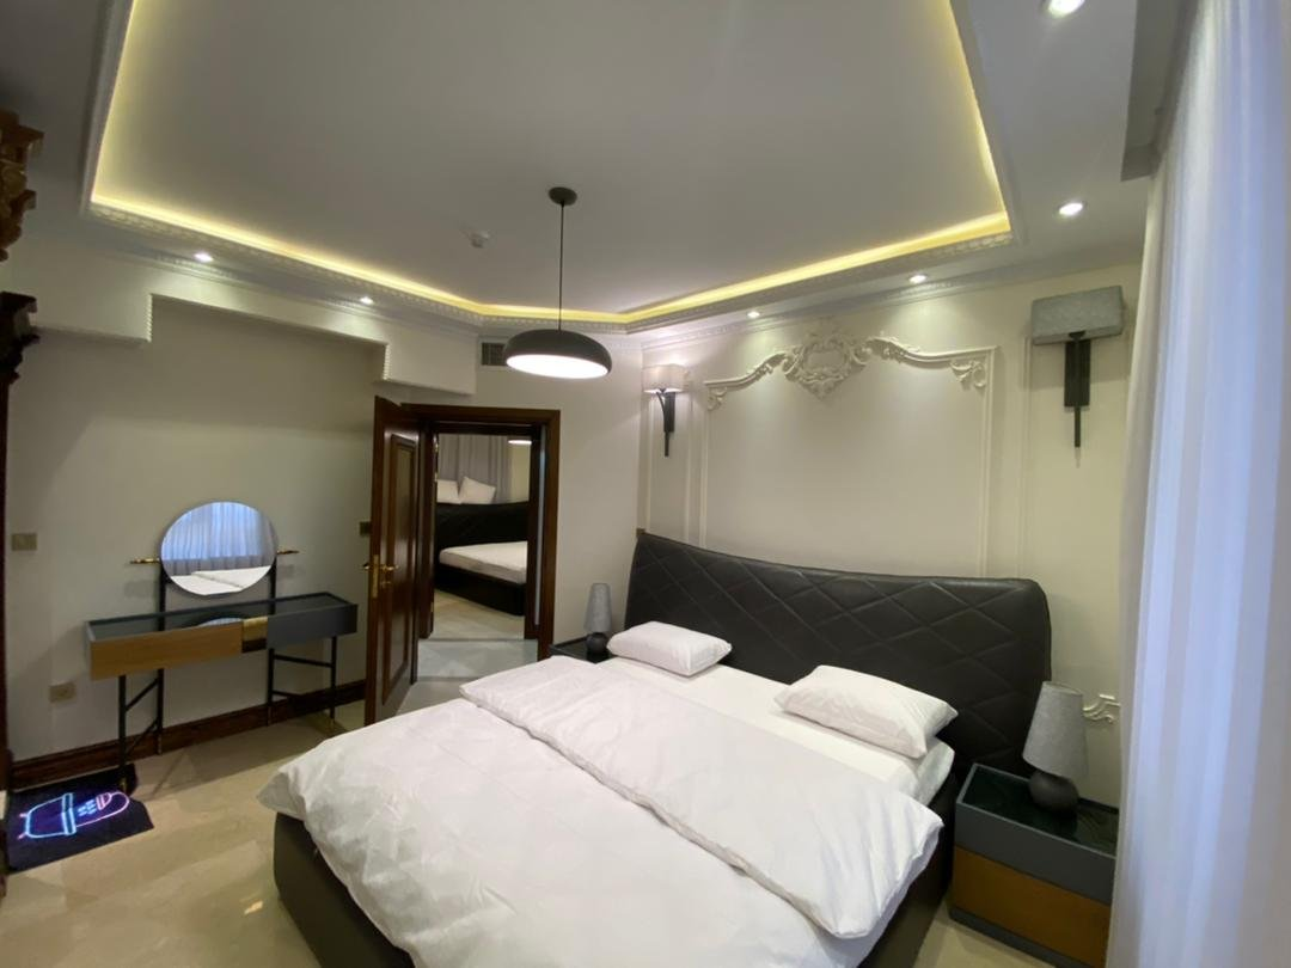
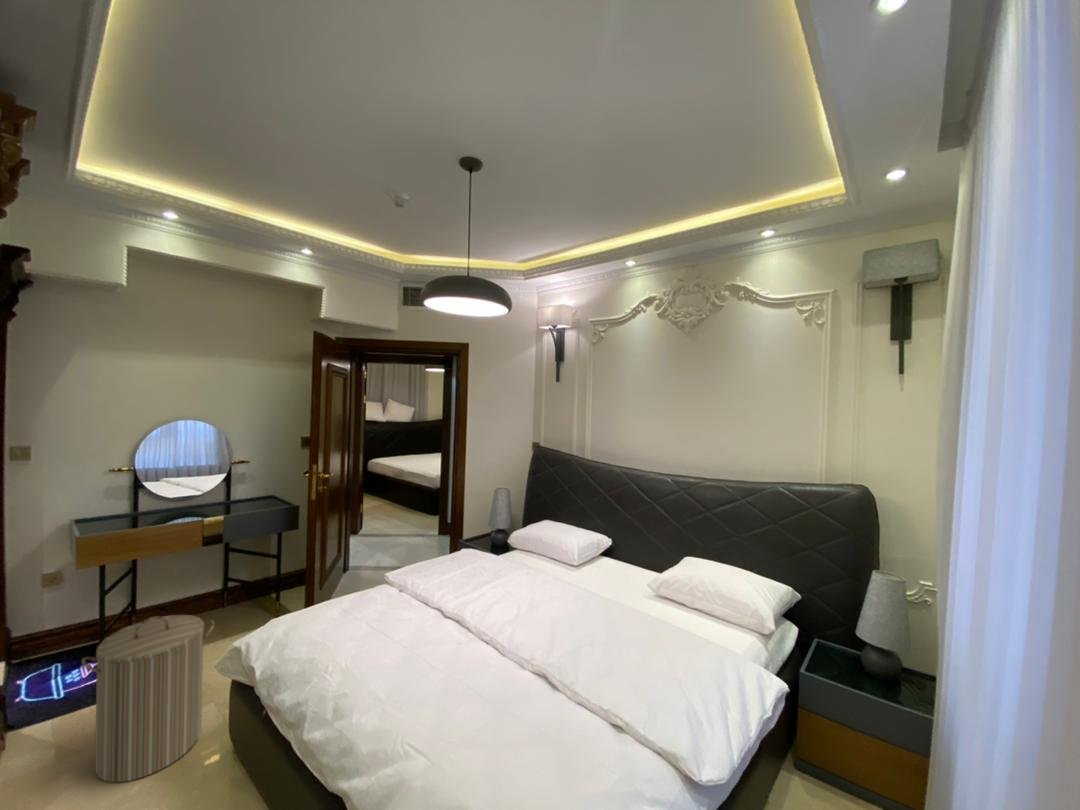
+ laundry hamper (152, 682)
